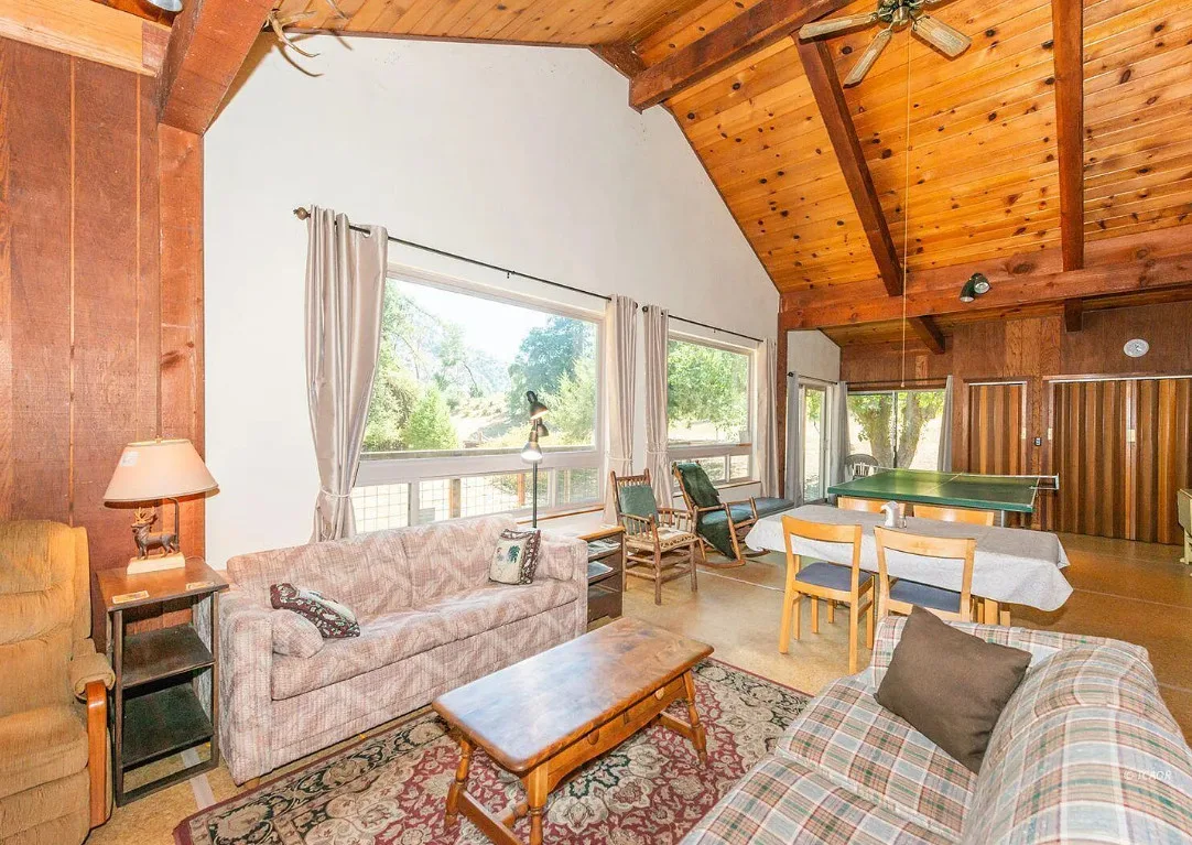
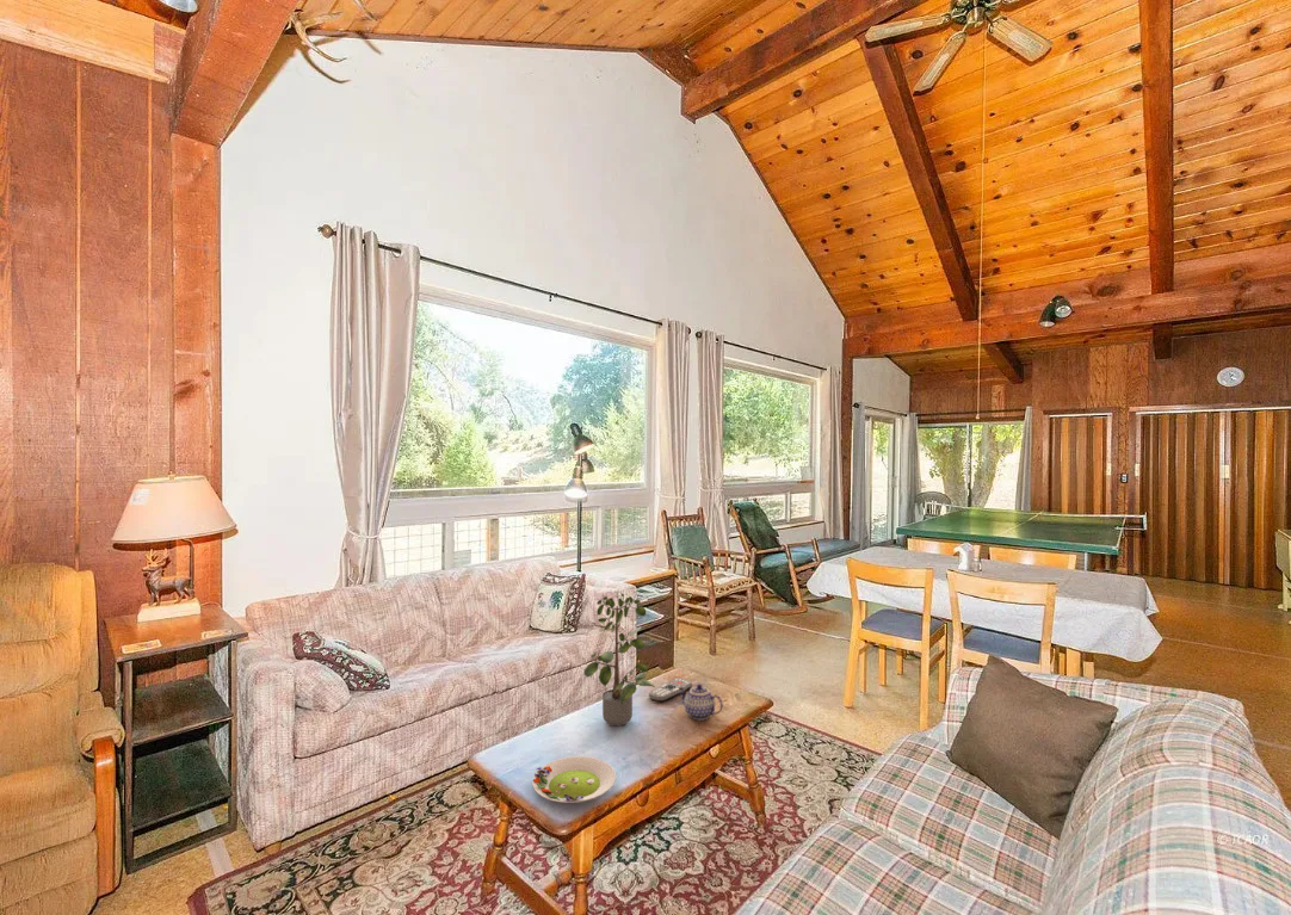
+ remote control (669, 690)
+ salad plate (574, 780)
+ teapot (699, 699)
+ potted plant (617, 660)
